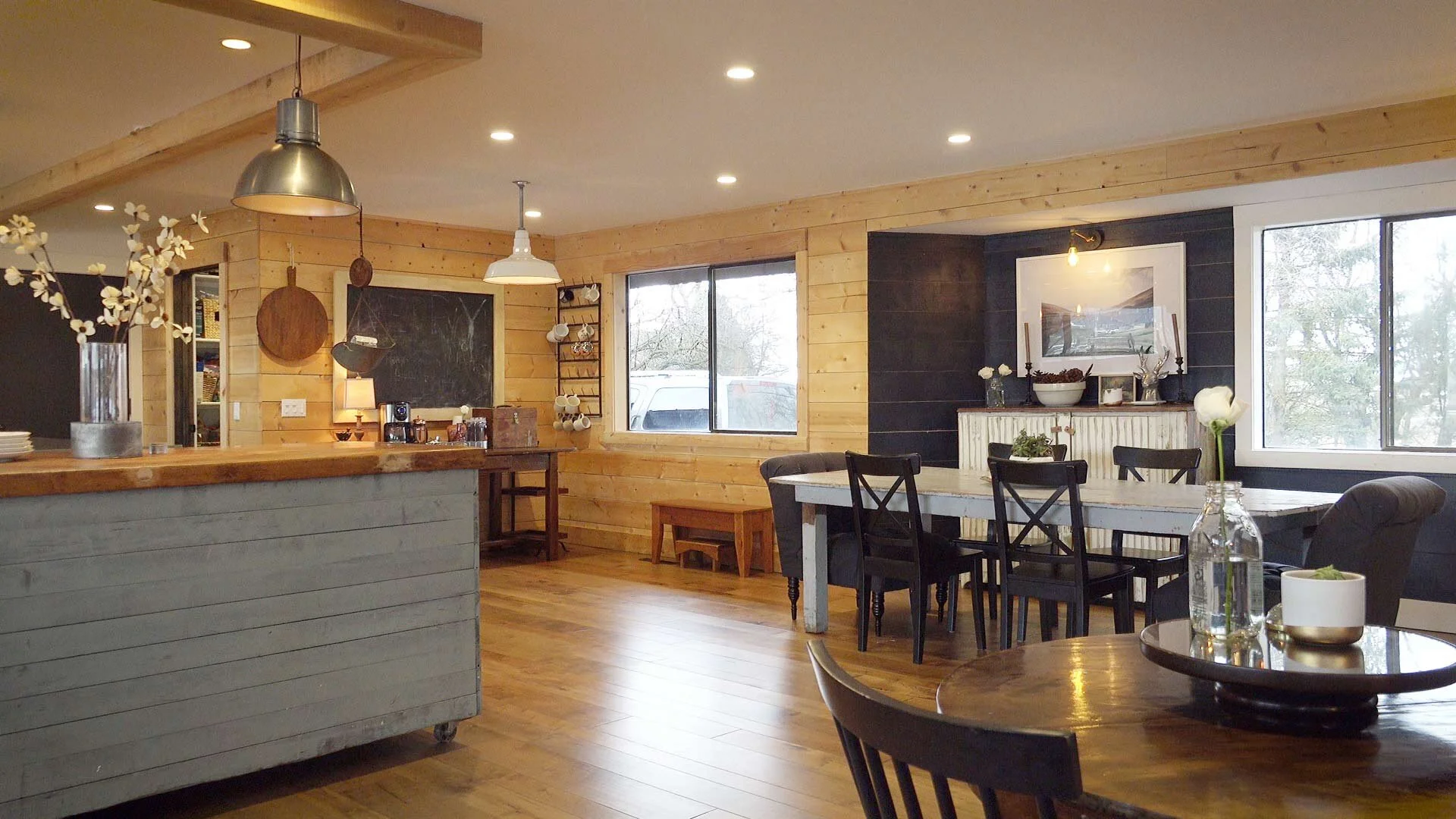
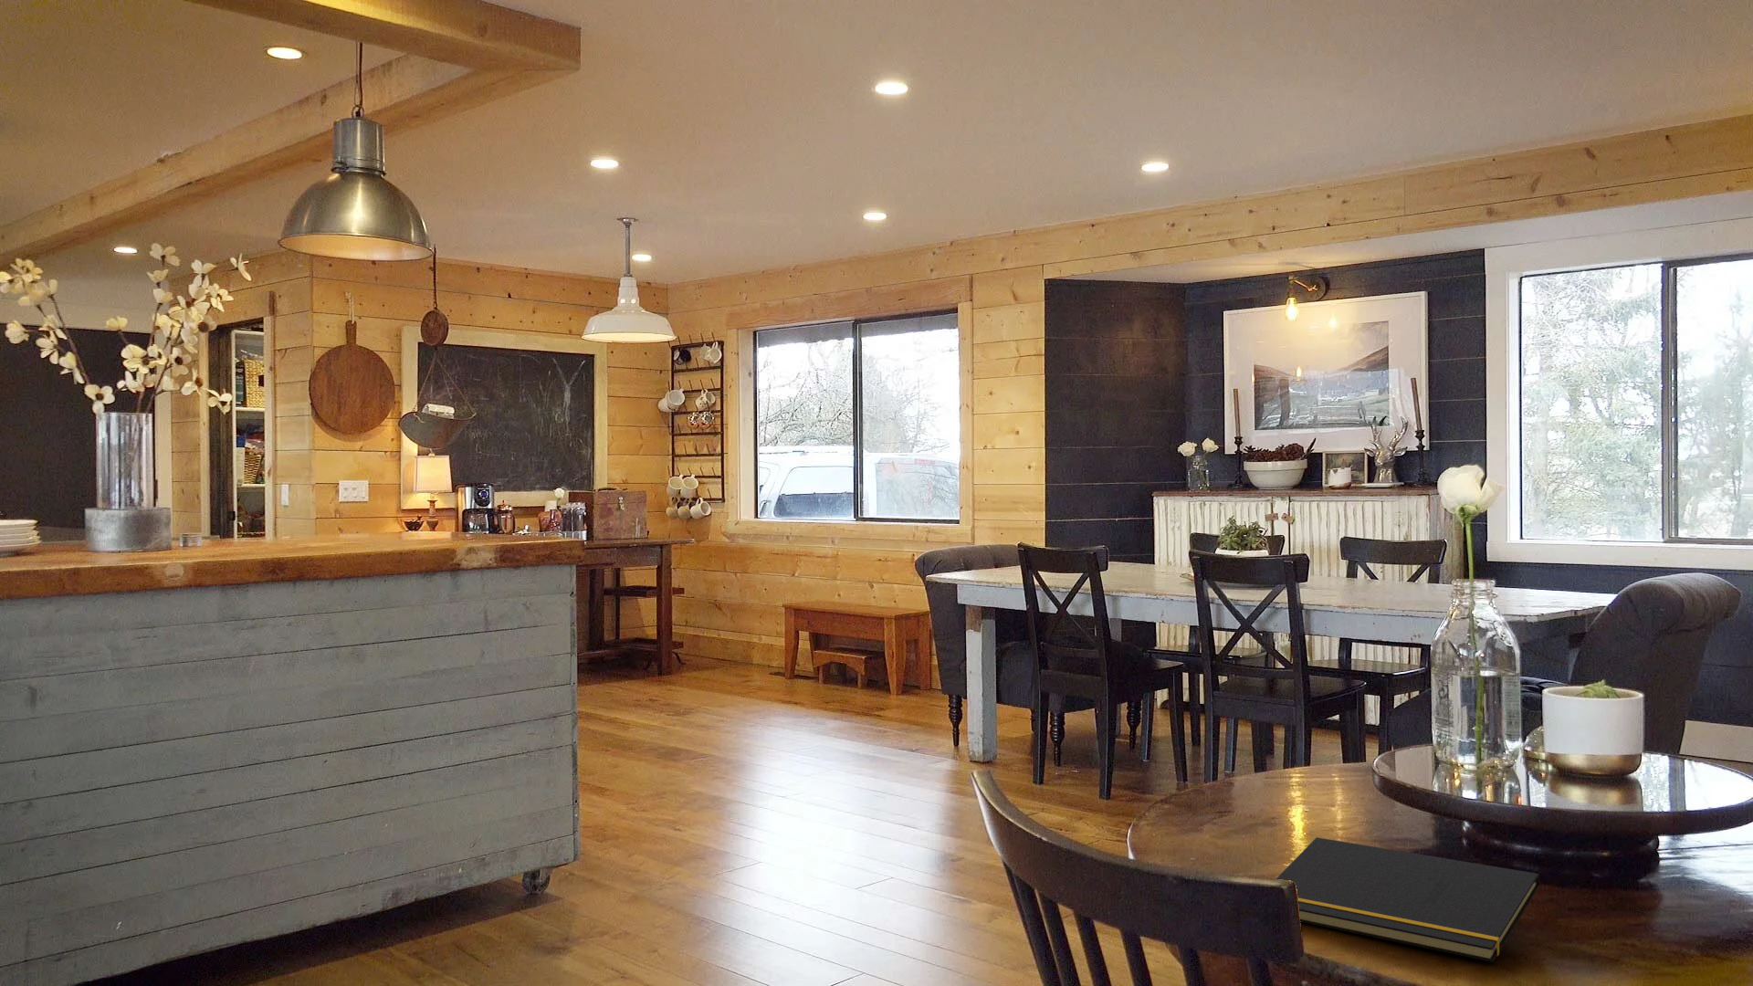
+ notepad (1395, 893)
